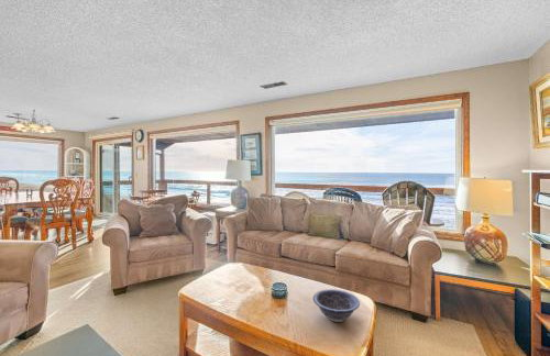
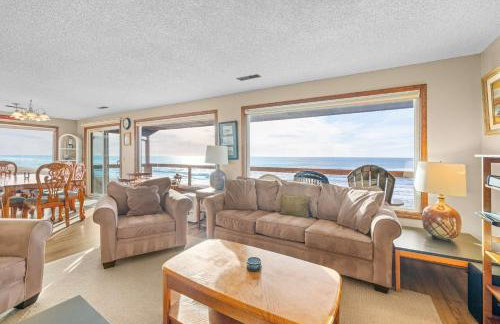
- decorative bowl (336, 308)
